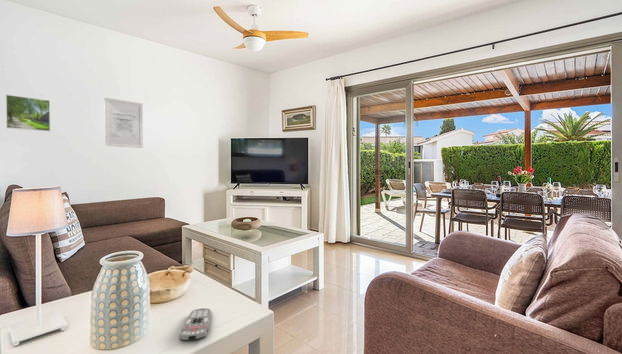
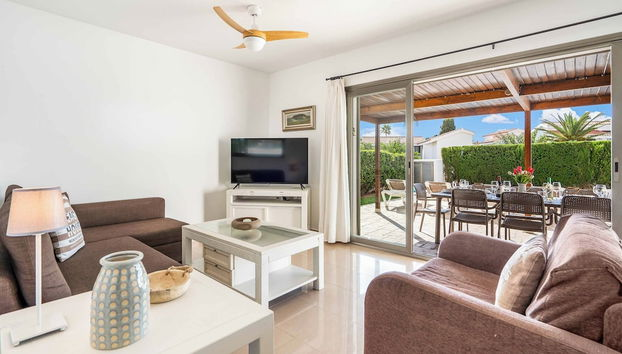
- remote control (197, 323)
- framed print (28, 113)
- wall art (124, 124)
